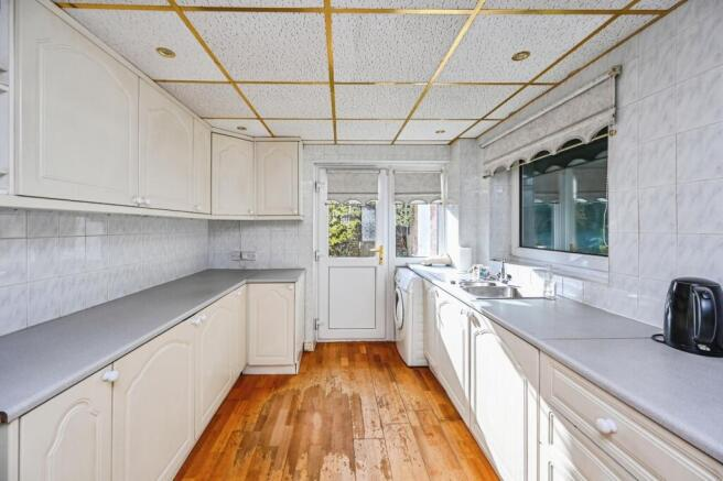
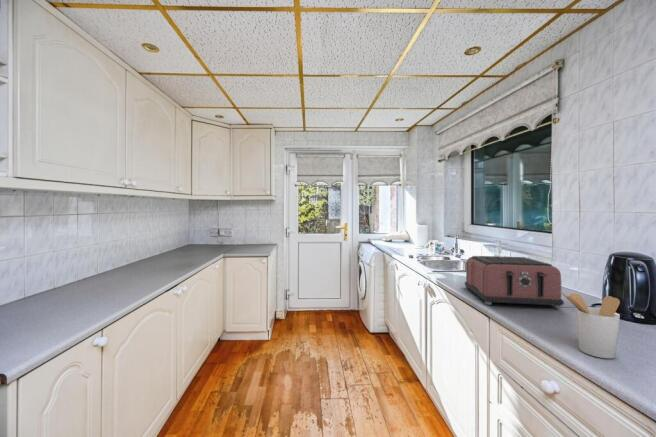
+ toaster (509, 279)
+ utensil holder (587, 321)
